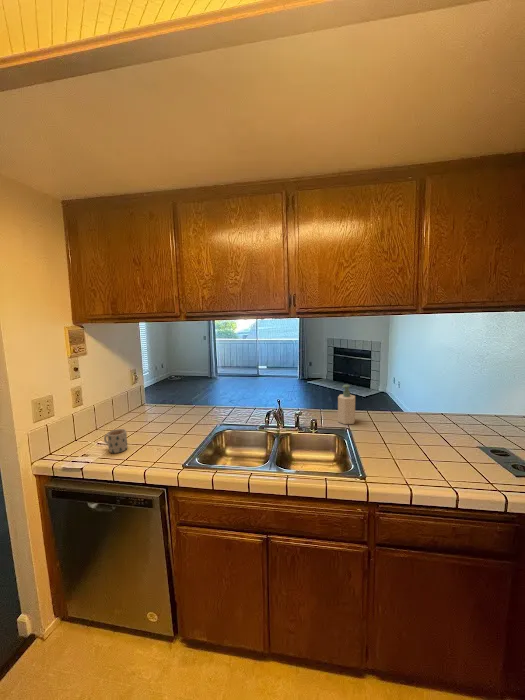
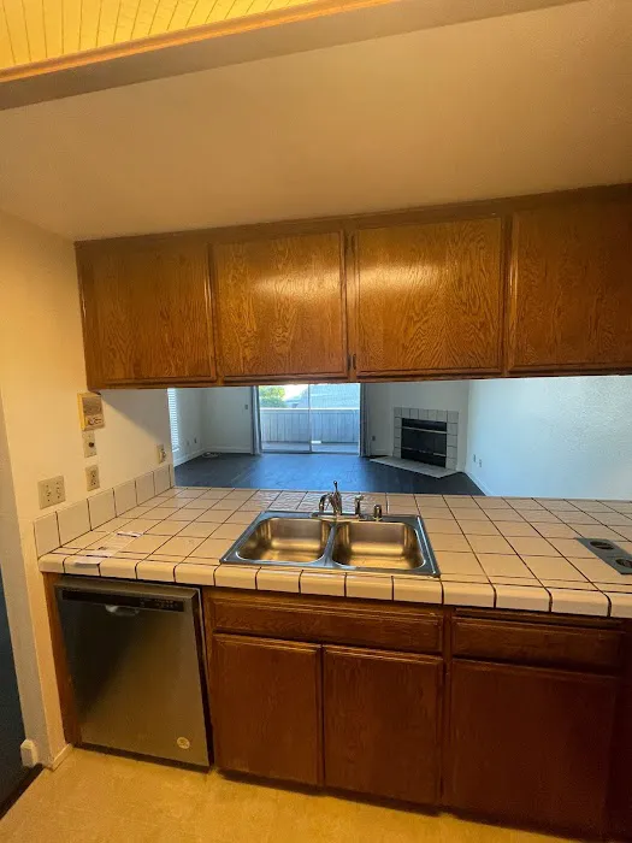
- soap bottle (346, 403)
- mug (114, 440)
